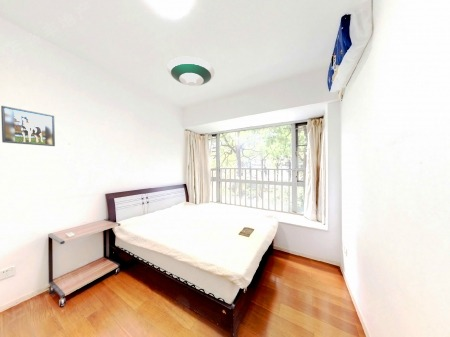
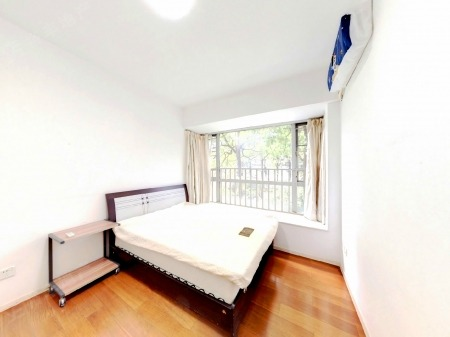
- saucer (191, 78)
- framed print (30, 127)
